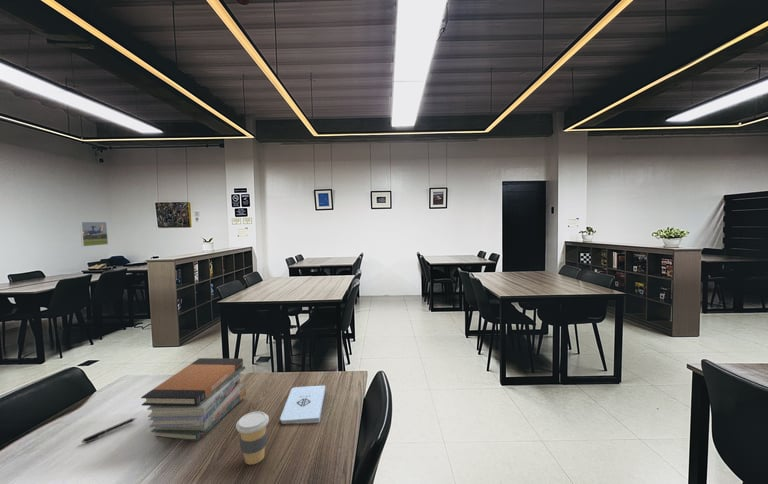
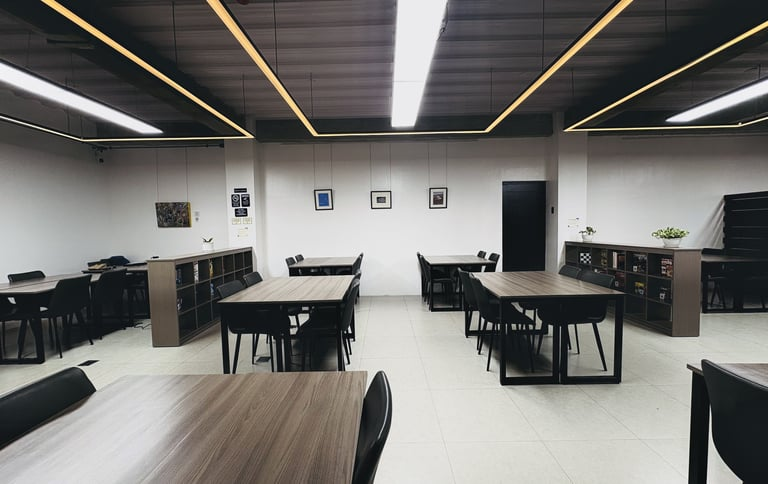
- book stack (200, 395)
- pen (111, 428)
- notepad (304, 403)
- coffee cup (253, 438)
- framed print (94, 233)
